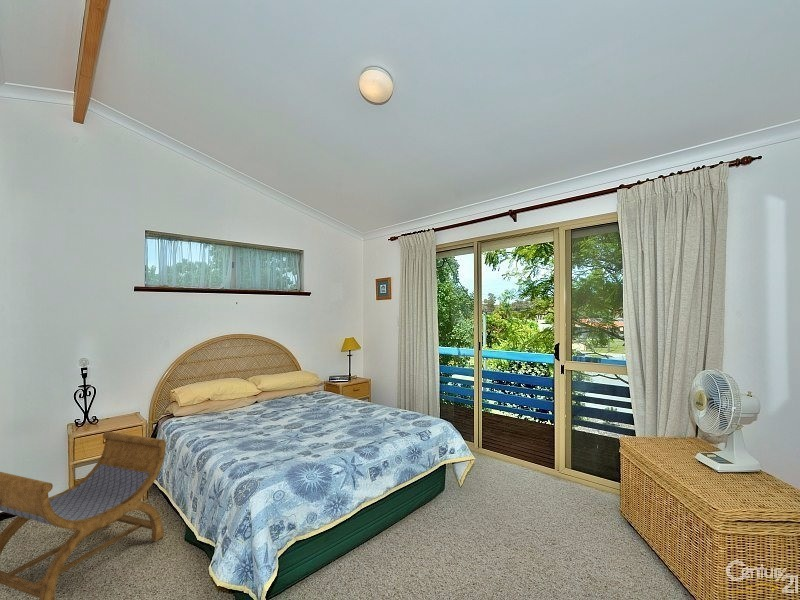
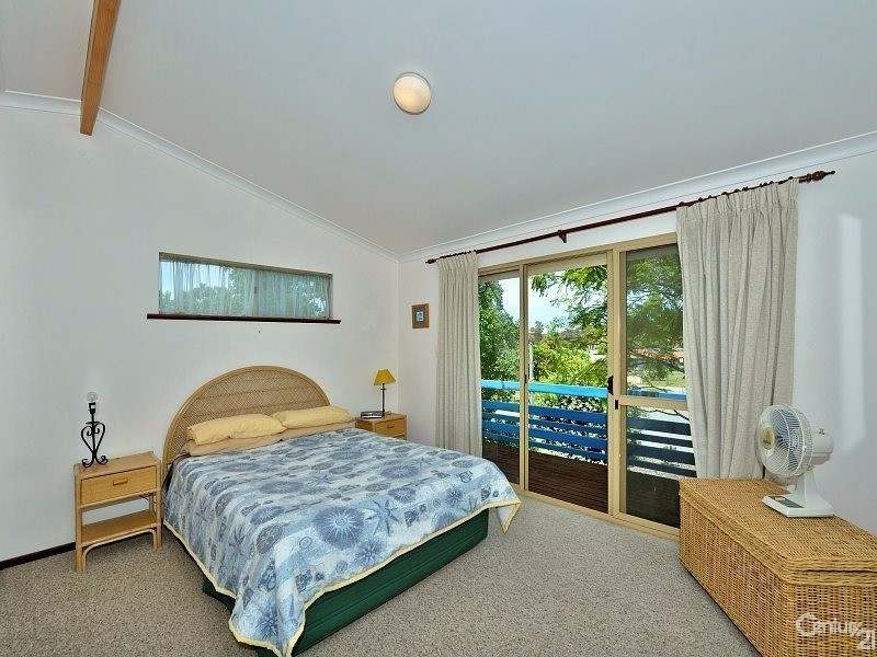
- stool (81, 506)
